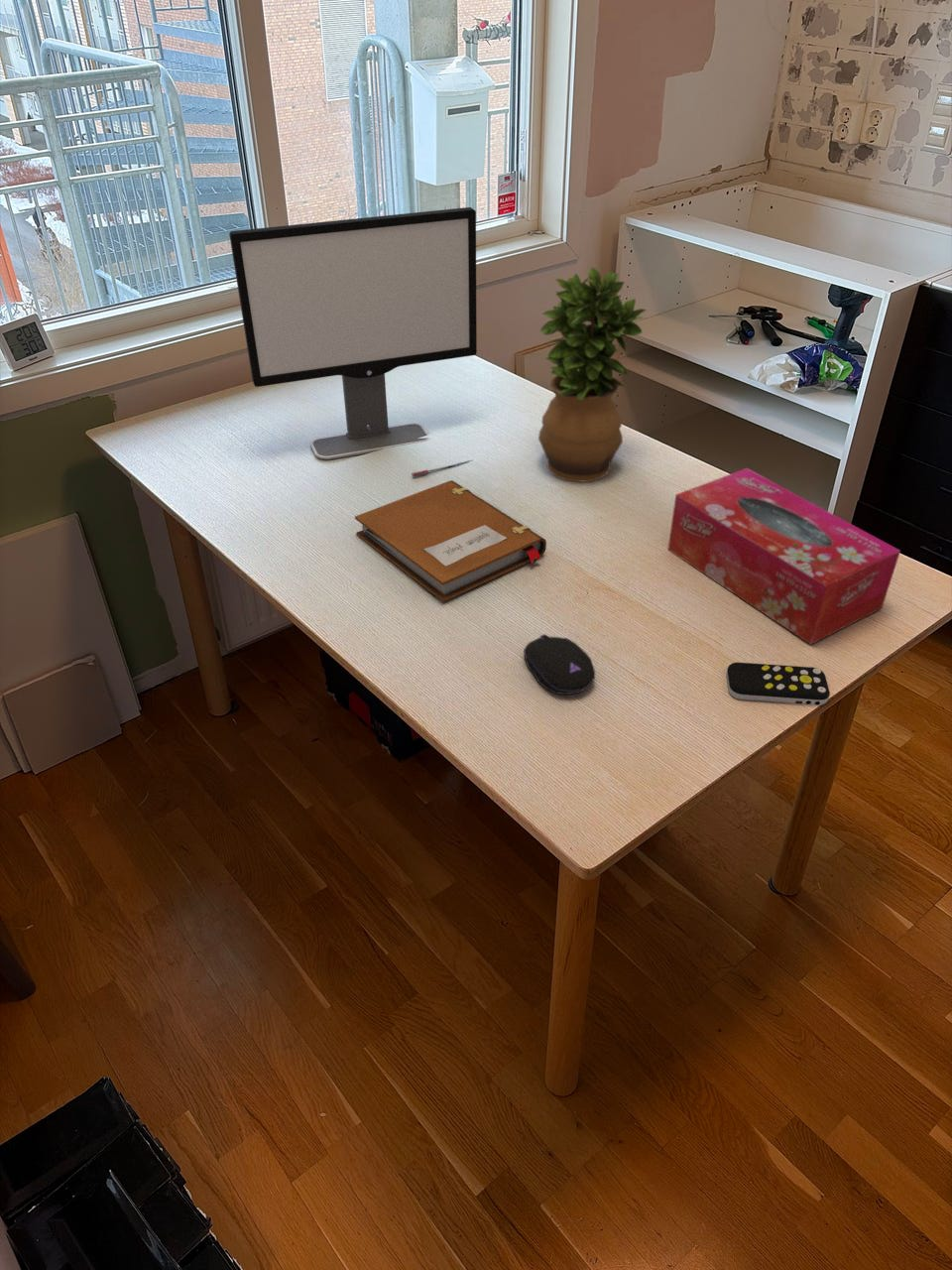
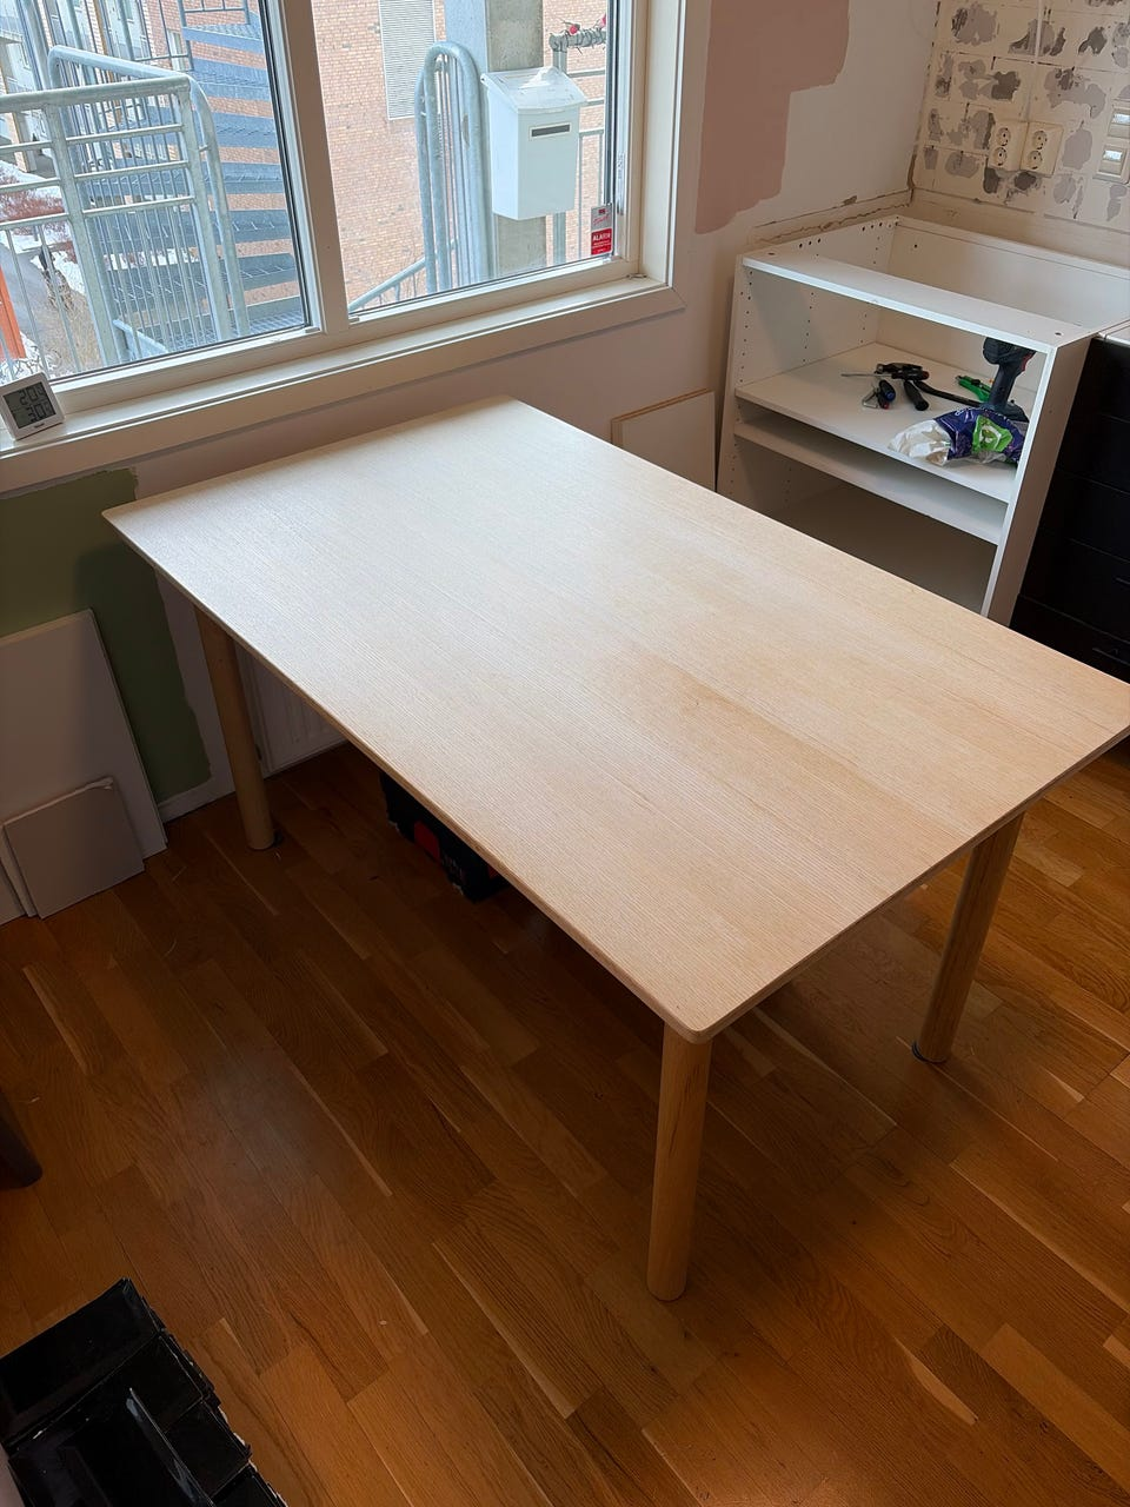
- potted plant (589, 369)
- computer mouse (558, 659)
- notebook (452, 537)
- pen (446, 466)
- remote control (776, 683)
- computer monitor (364, 337)
- tissue box (776, 550)
